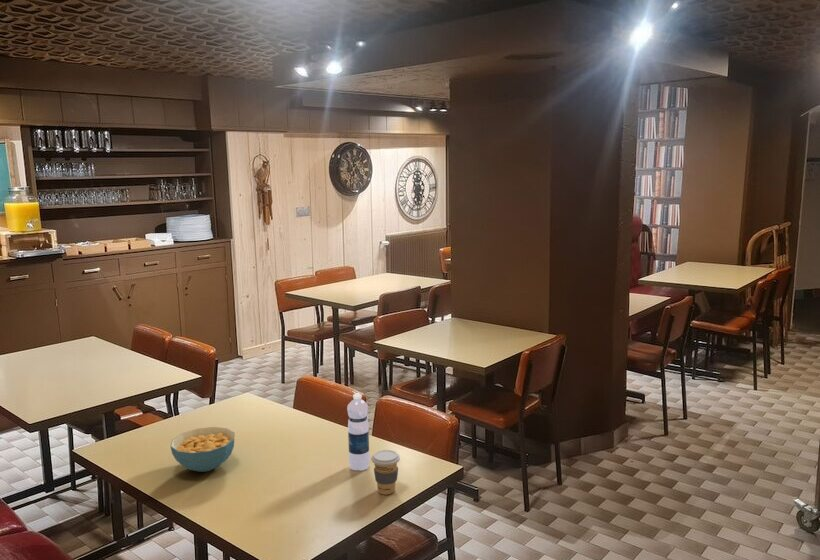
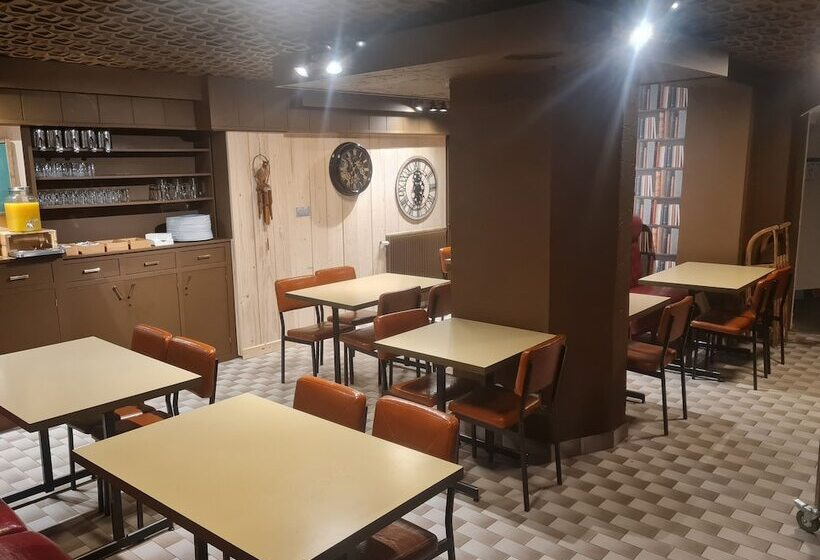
- coffee cup (386, 472)
- water bottle (358, 431)
- cereal bowl (204, 453)
